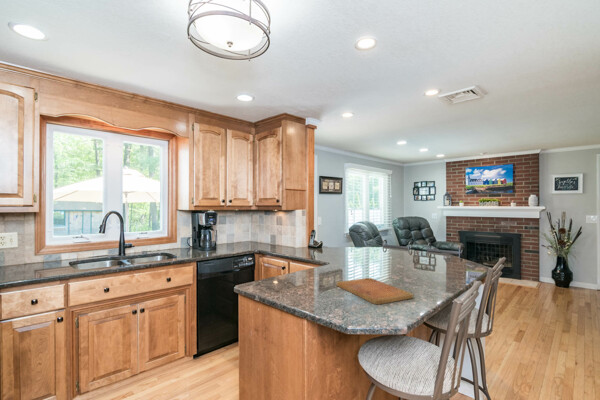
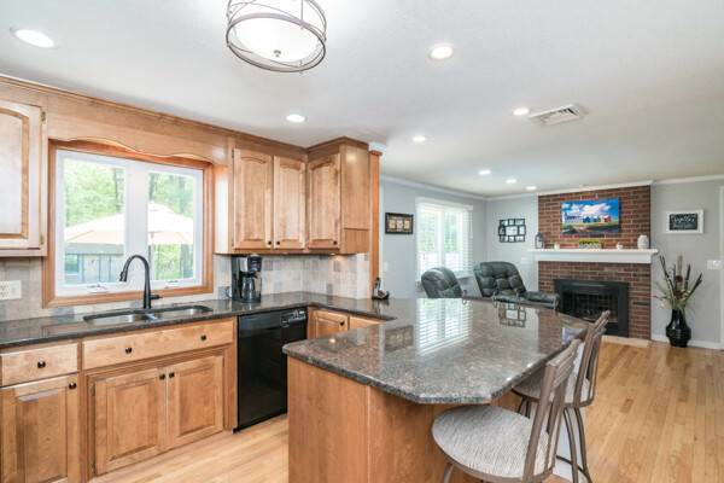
- cutting board (372, 289)
